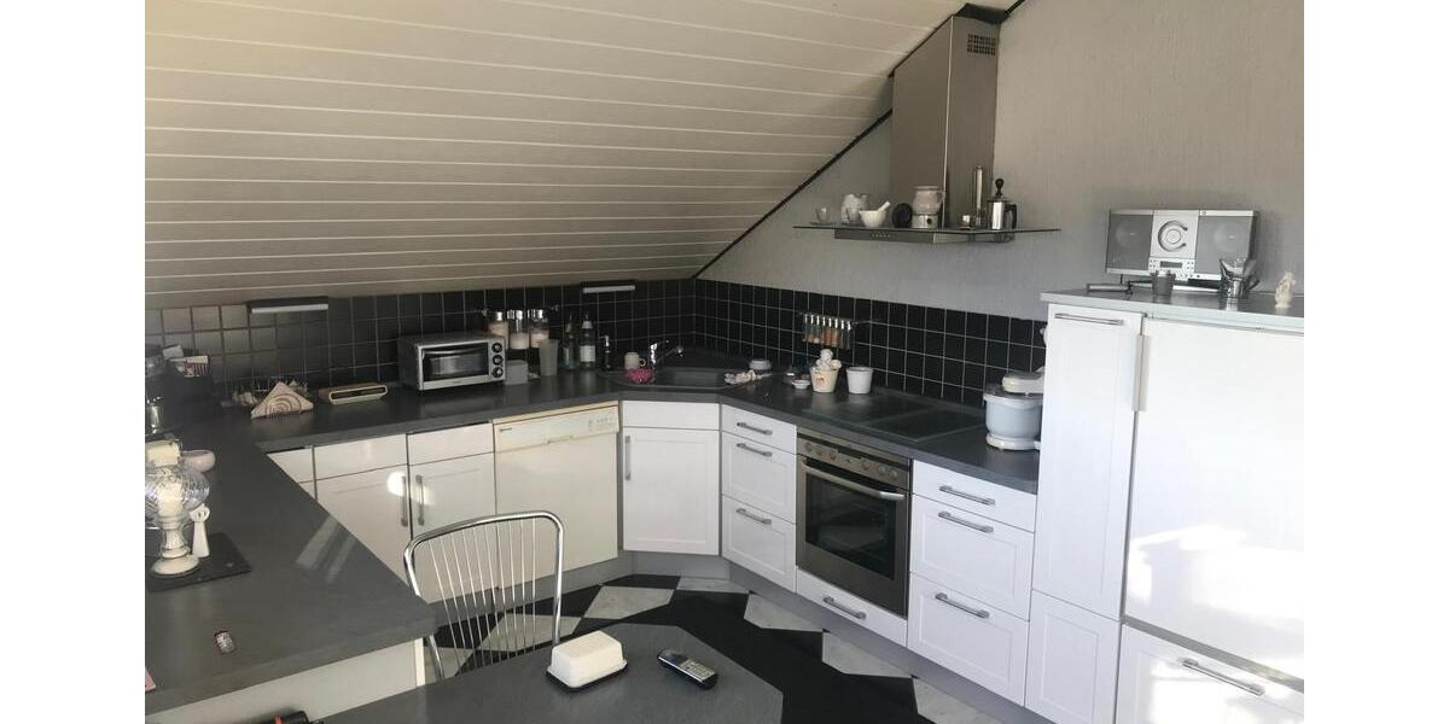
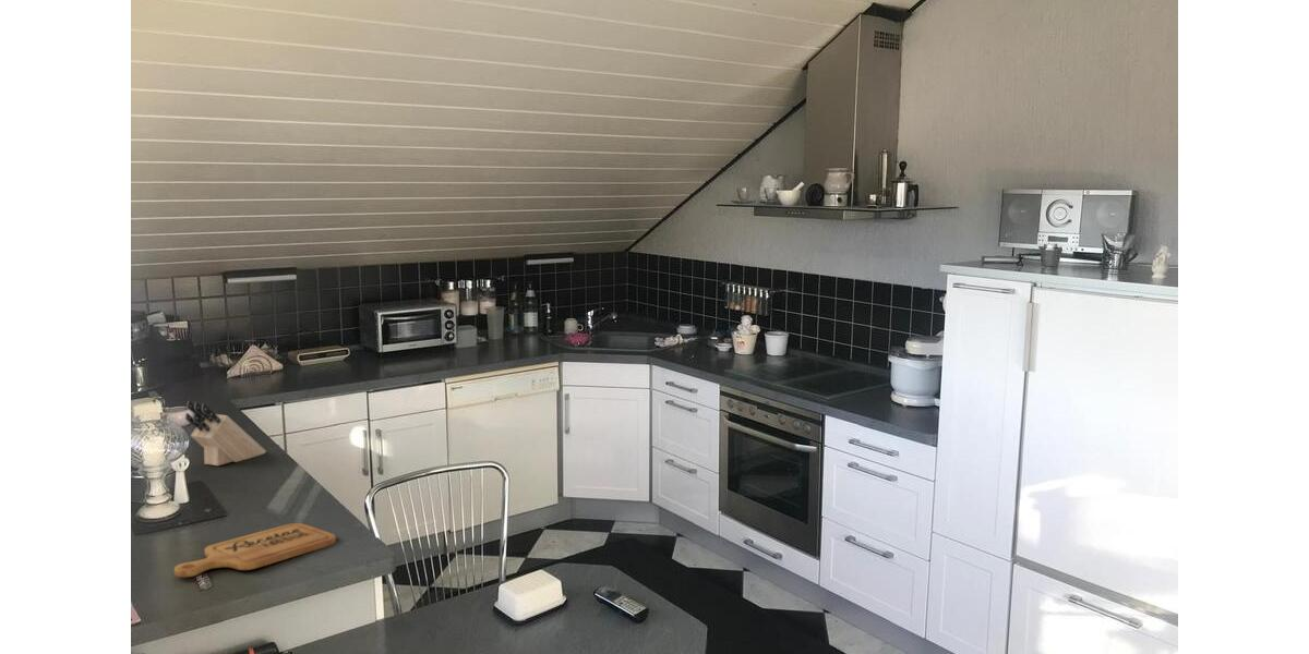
+ knife block (224, 428)
+ cutting board (252, 550)
